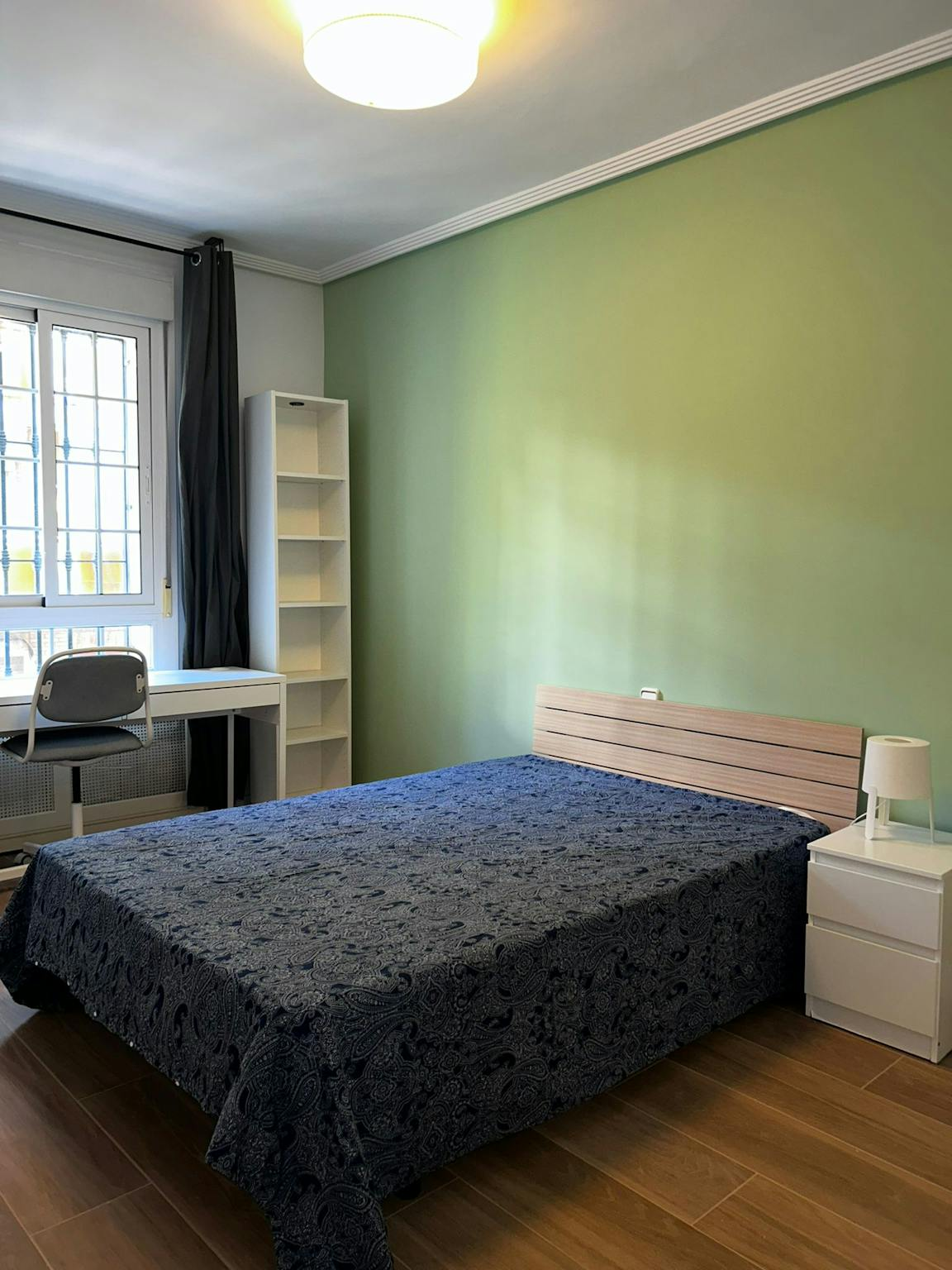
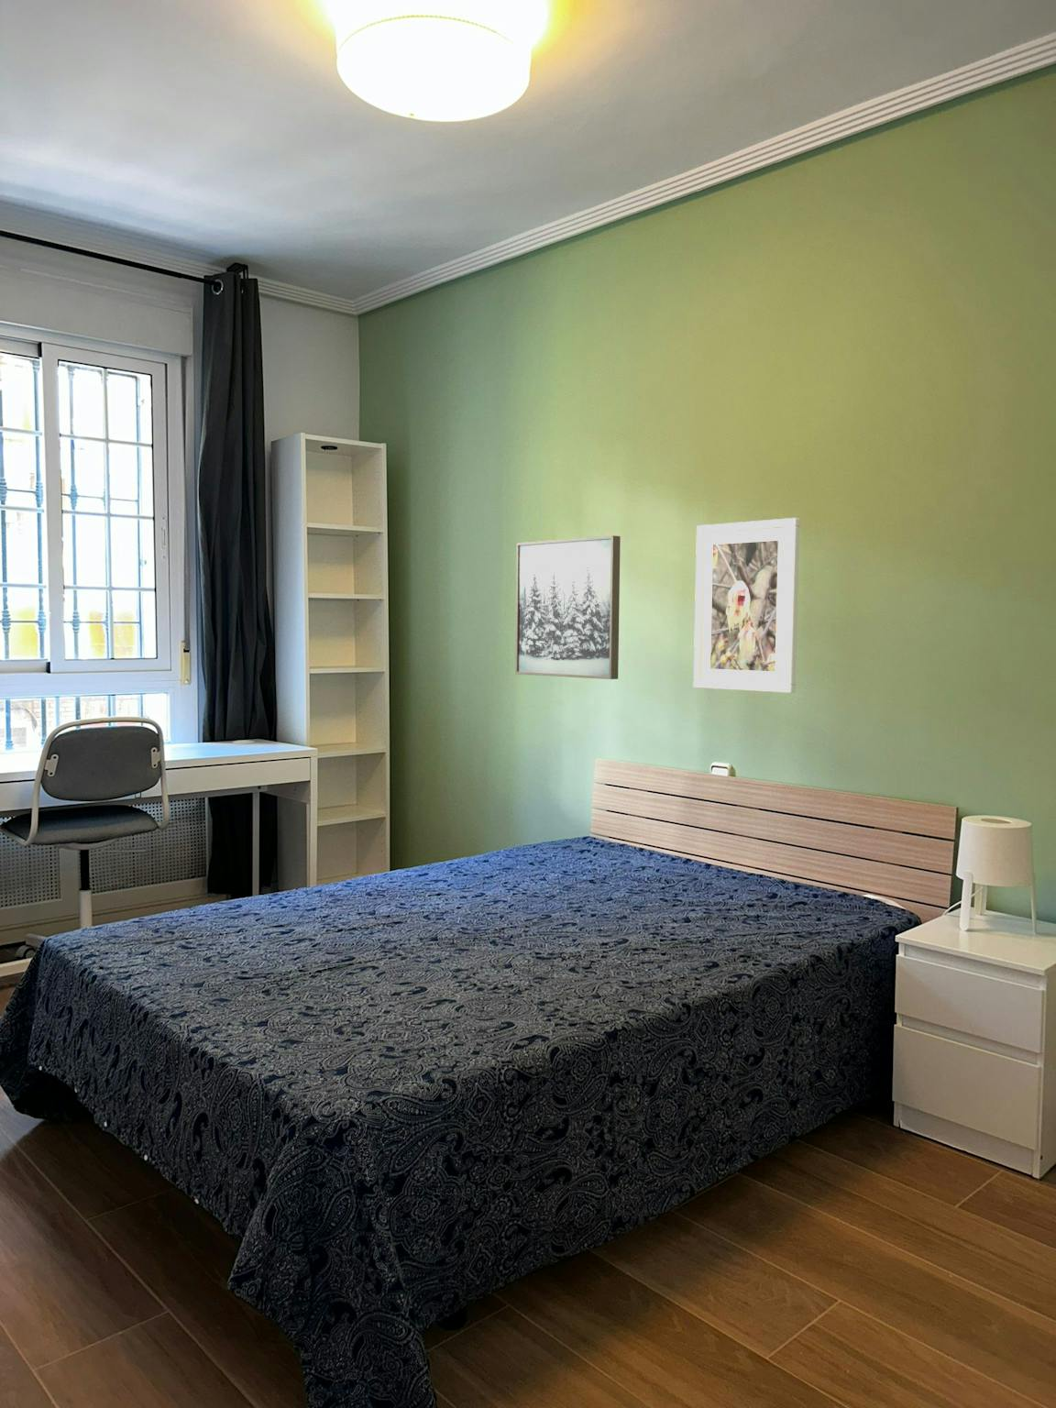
+ wall art (565, 608)
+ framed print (743, 606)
